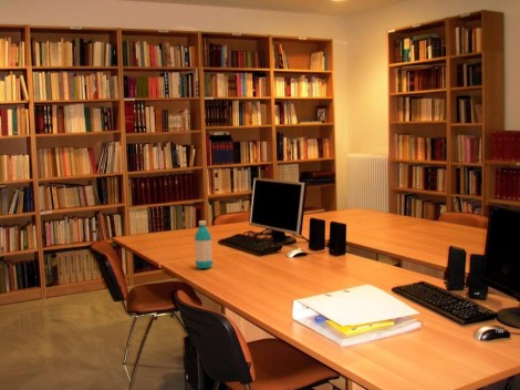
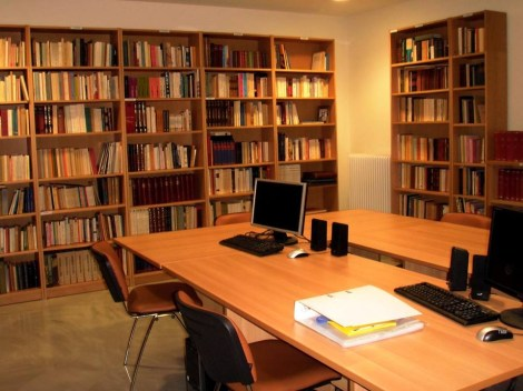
- water bottle (202, 244)
